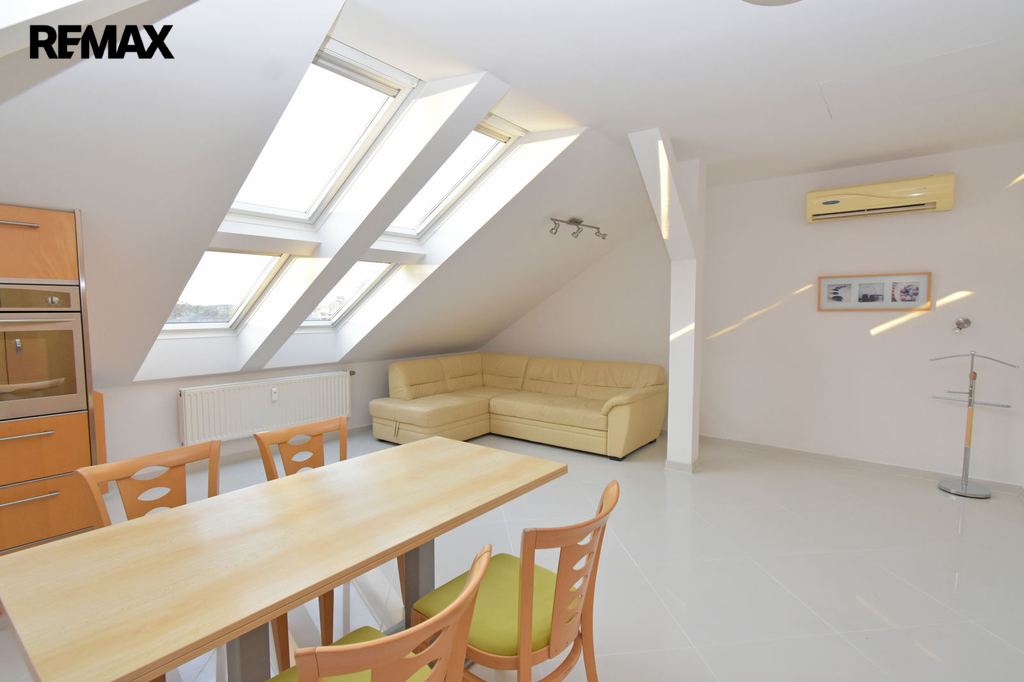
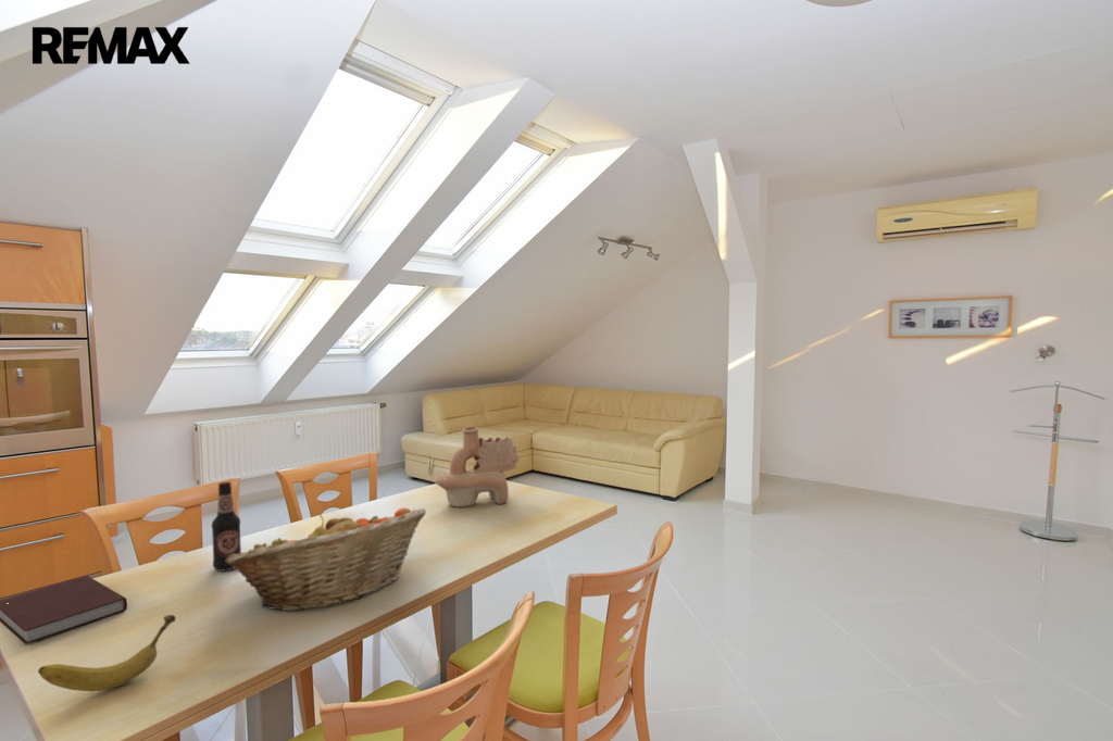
+ decorative vase (477, 464)
+ fruit basket (334, 549)
+ notebook (60, 605)
+ bottle (226, 525)
+ fruit (113, 665)
